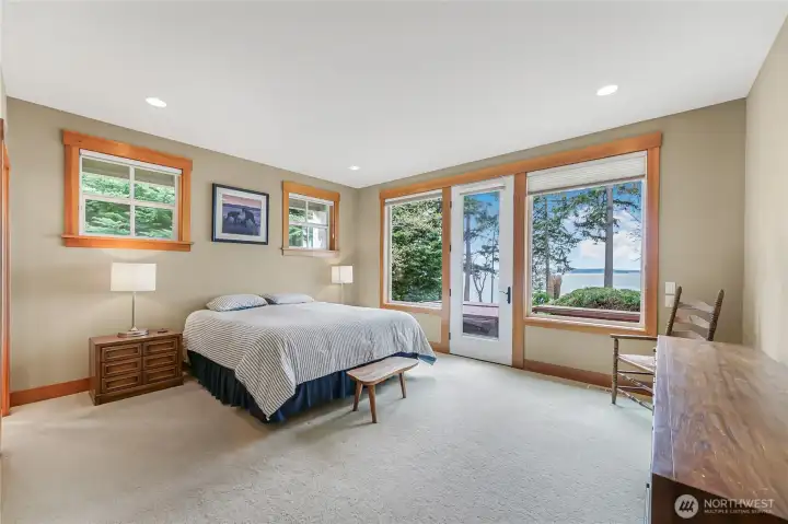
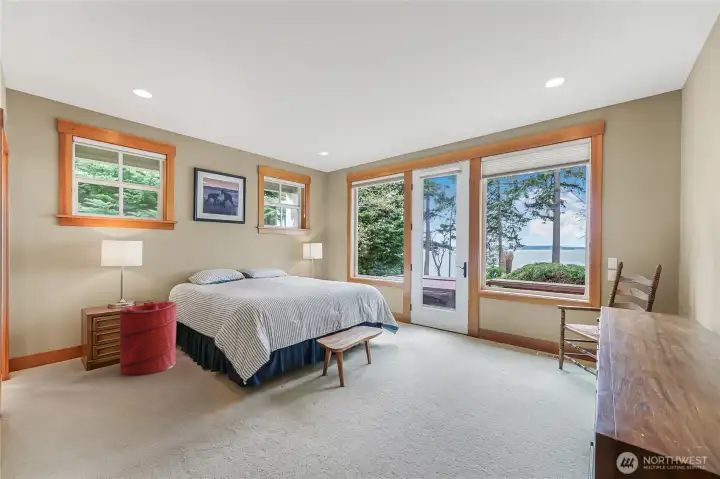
+ laundry hamper (149, 334)
